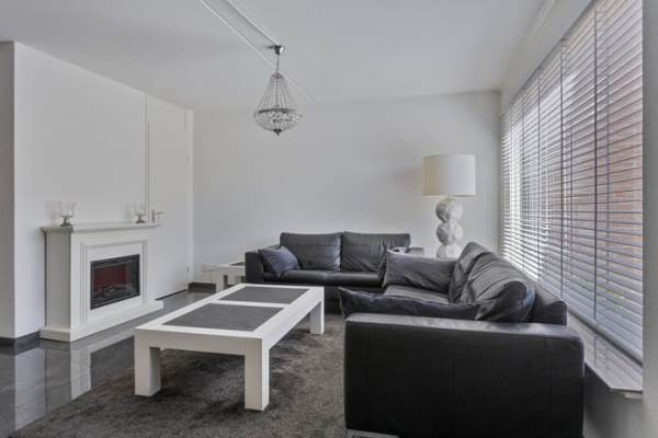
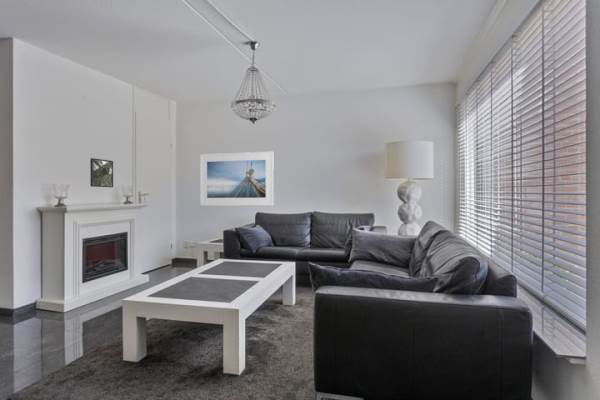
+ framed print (235, 179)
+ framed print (102, 173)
